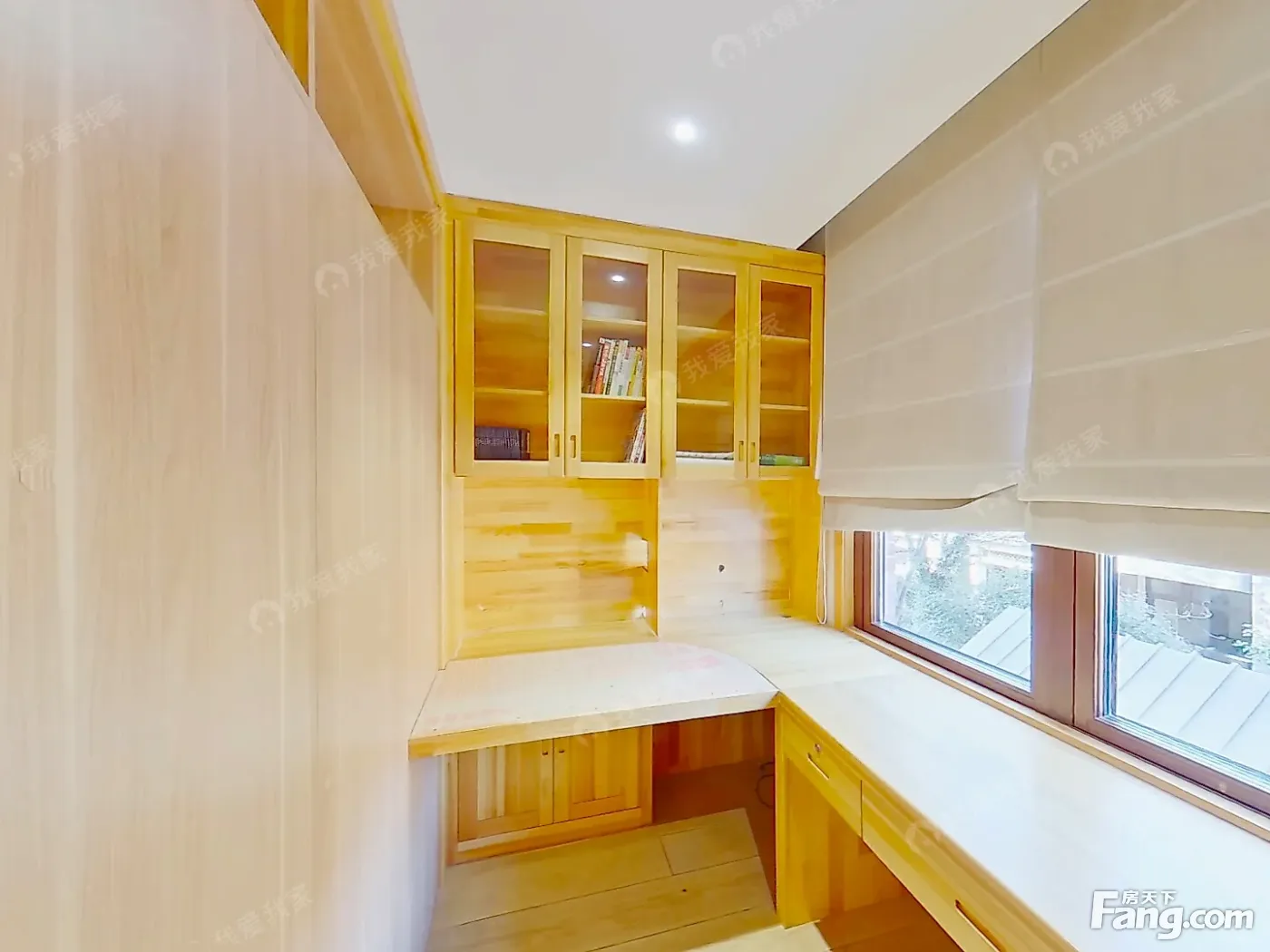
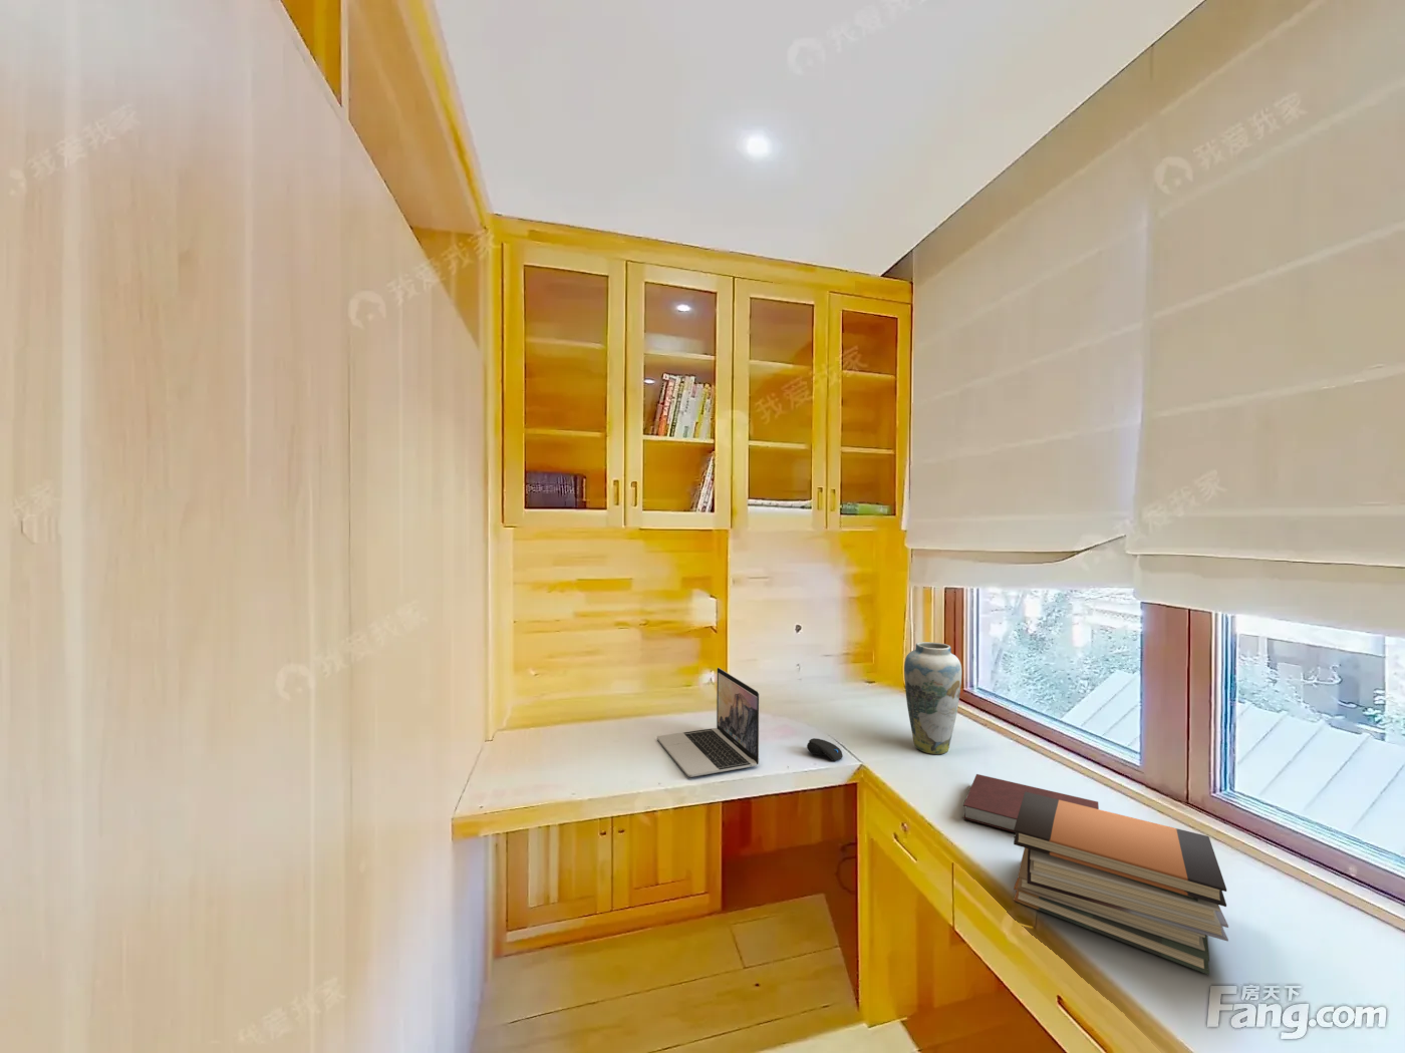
+ computer mouse (824, 748)
+ laptop (717, 717)
+ book stack (1110, 872)
+ vase (932, 696)
+ notebook (1020, 807)
